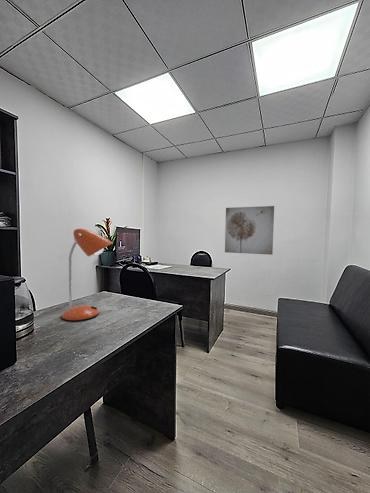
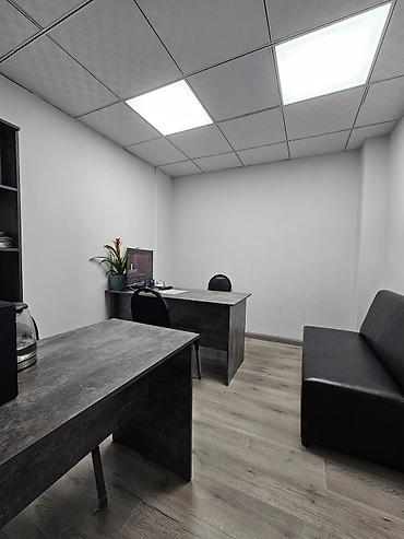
- desk lamp (88, 256)
- wall art (248, 230)
